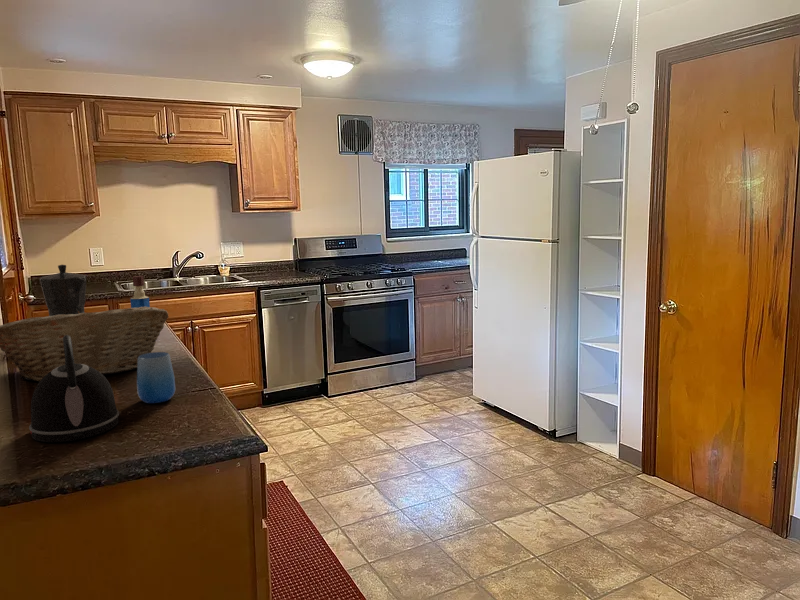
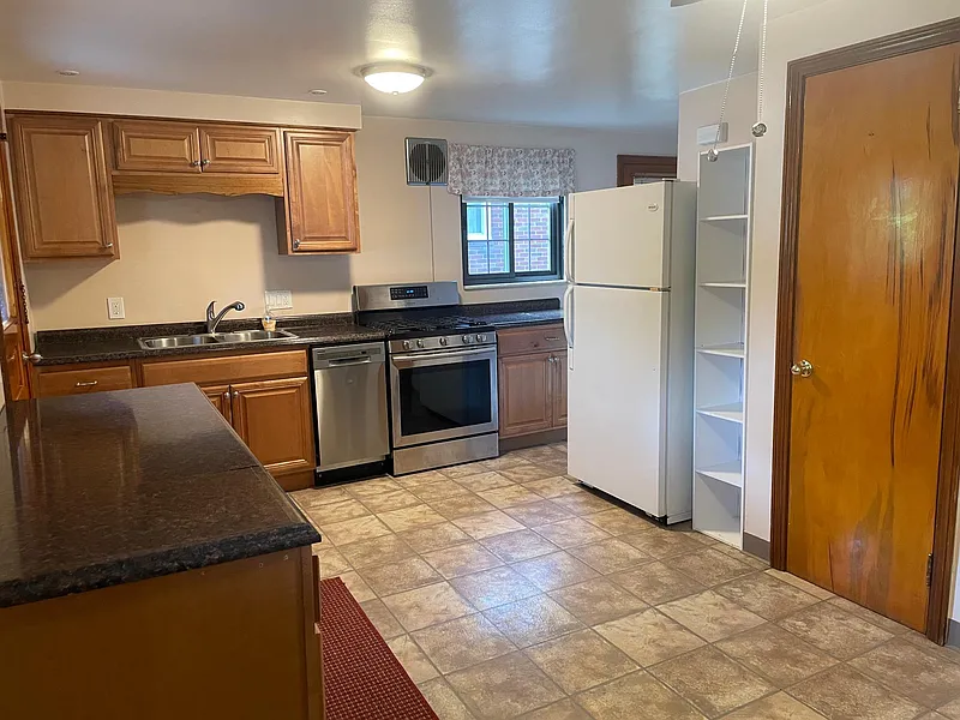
- coffee maker (65, 304)
- tequila bottle (140, 306)
- kettle (71, 382)
- cup (155, 377)
- fruit basket (85, 338)
